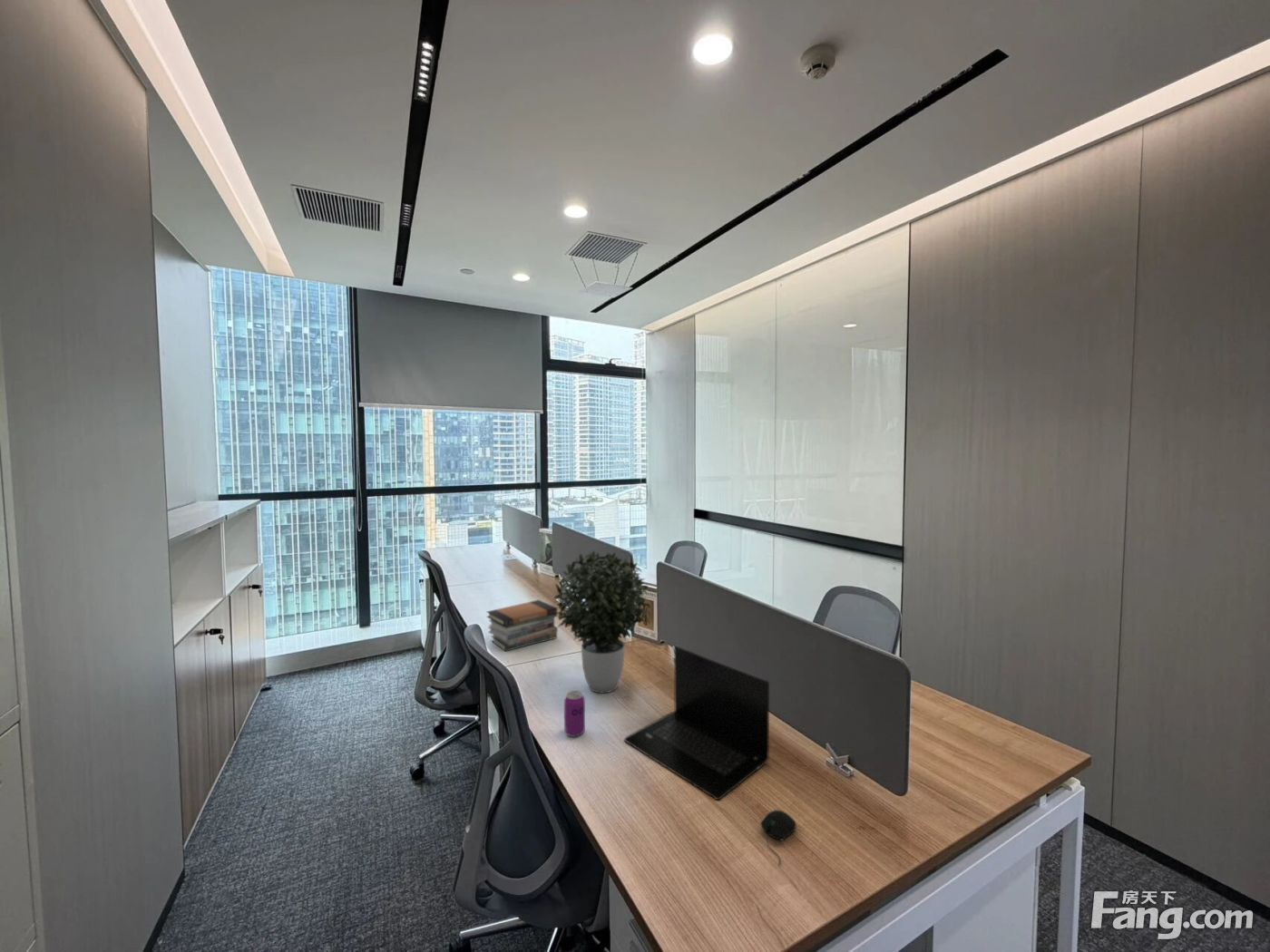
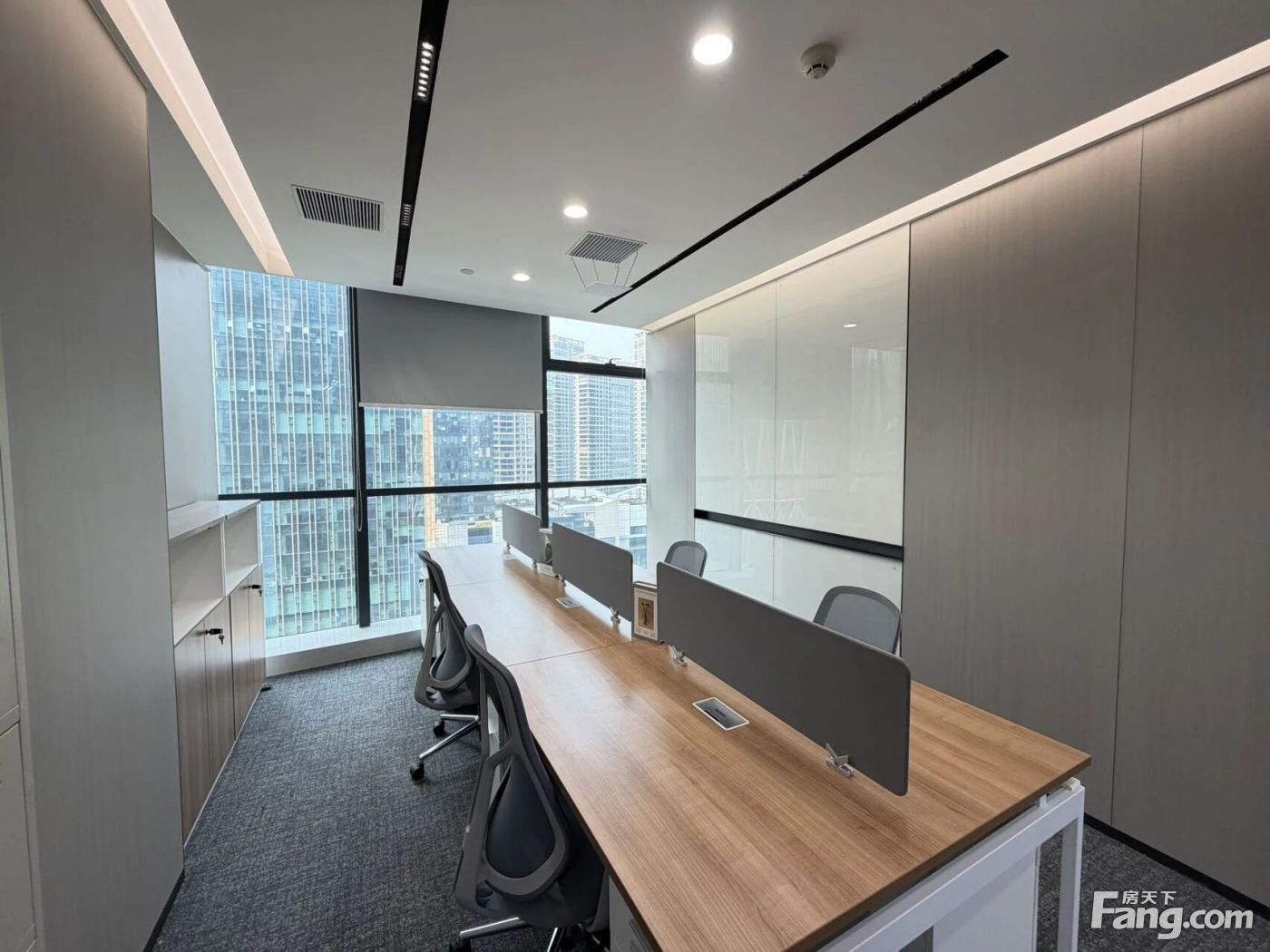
- potted plant (601, 619)
- beverage can (574, 713)
- computer mouse (777, 830)
- book stack (523, 625)
- laptop (693, 712)
